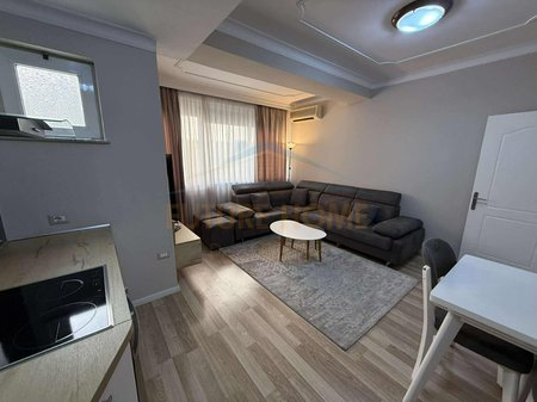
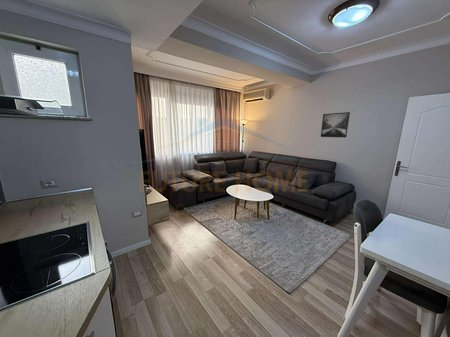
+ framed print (334, 125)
